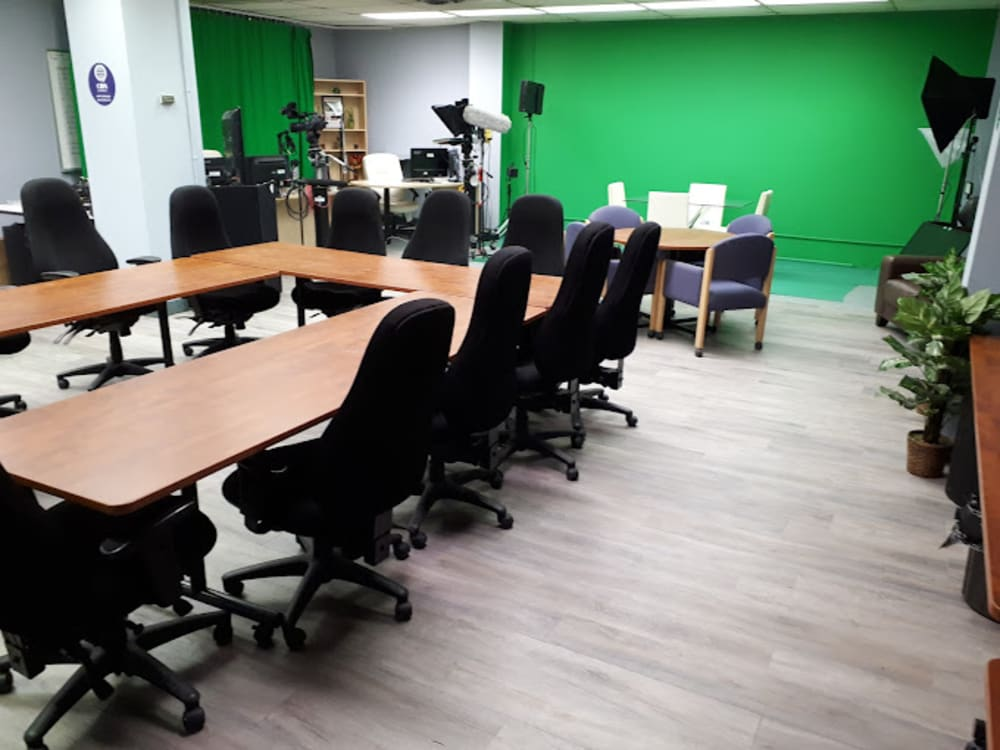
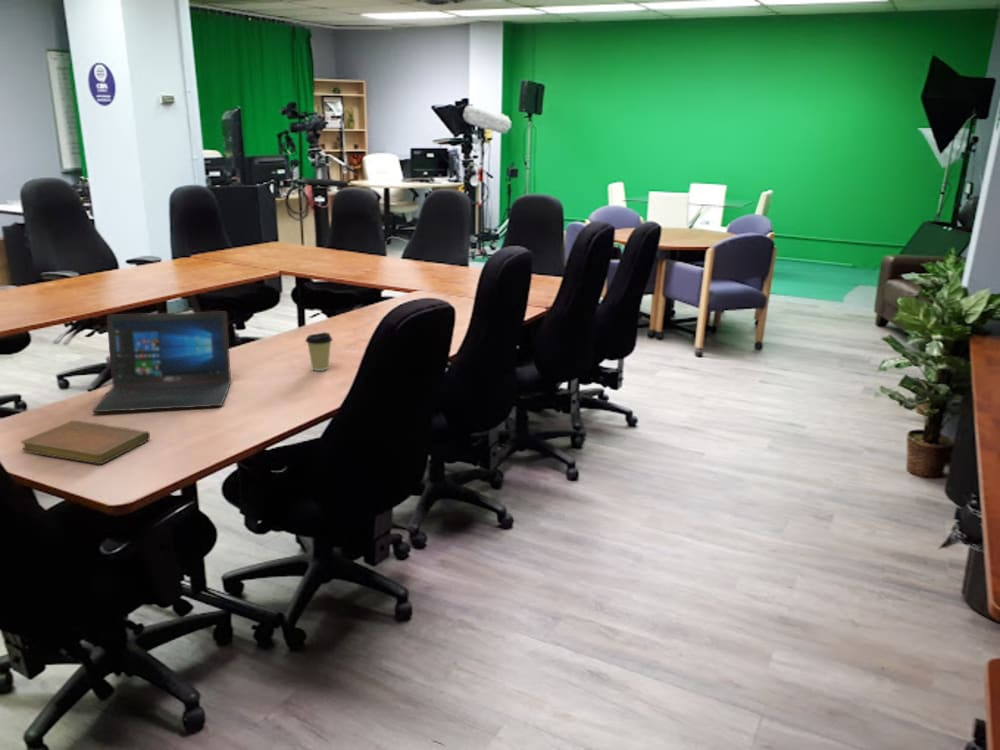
+ coffee cup (319, 351)
+ notebook (86, 440)
+ laptop (163, 359)
